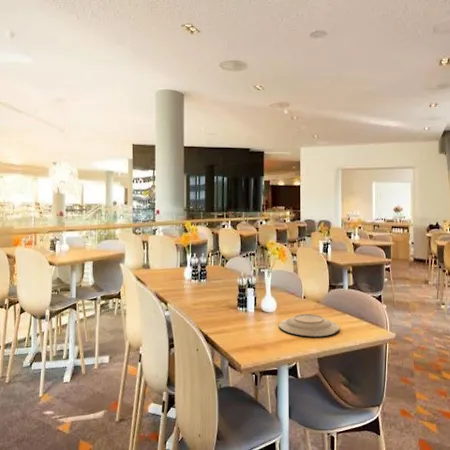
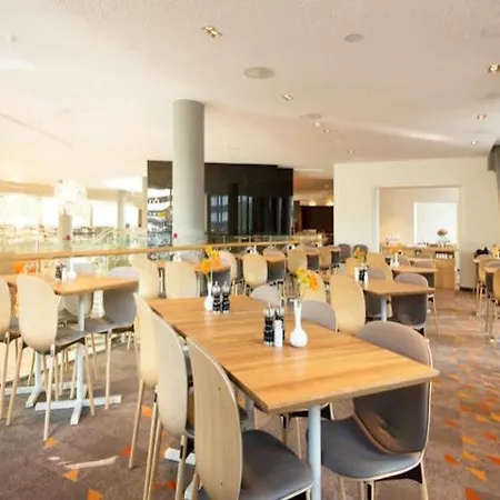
- plate (308, 322)
